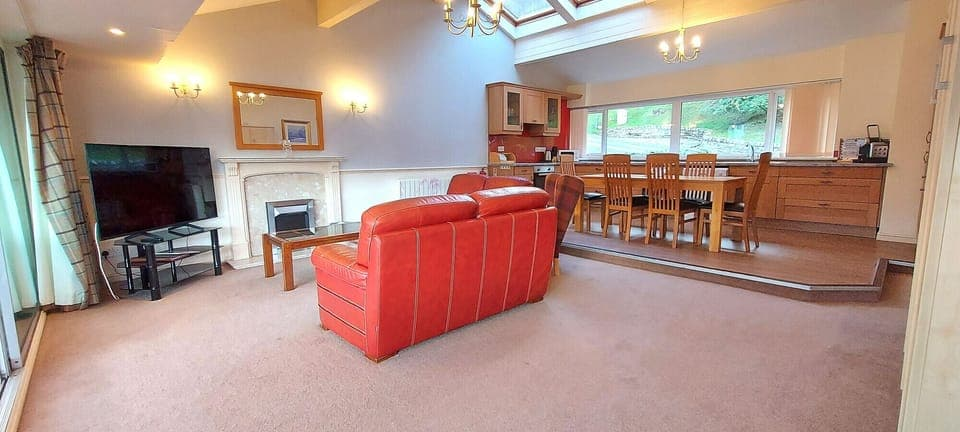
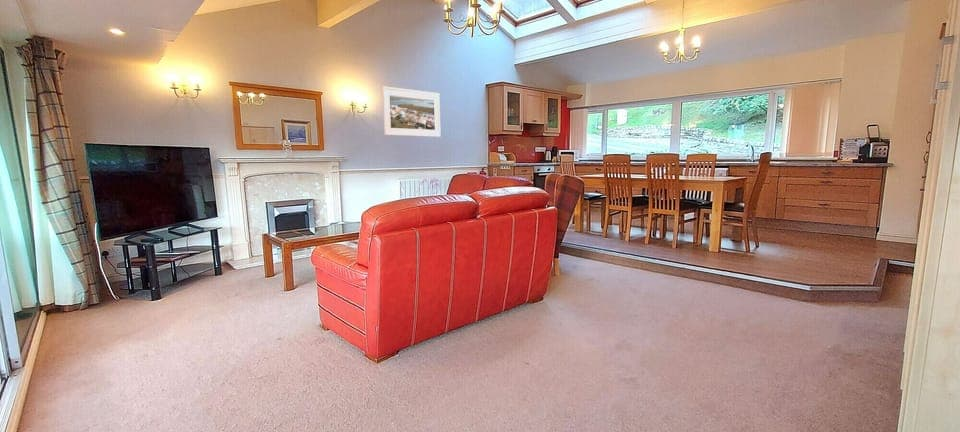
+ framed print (413, 113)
